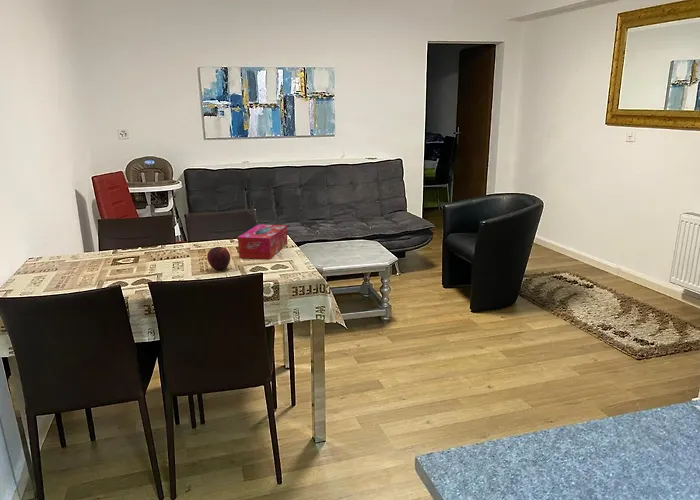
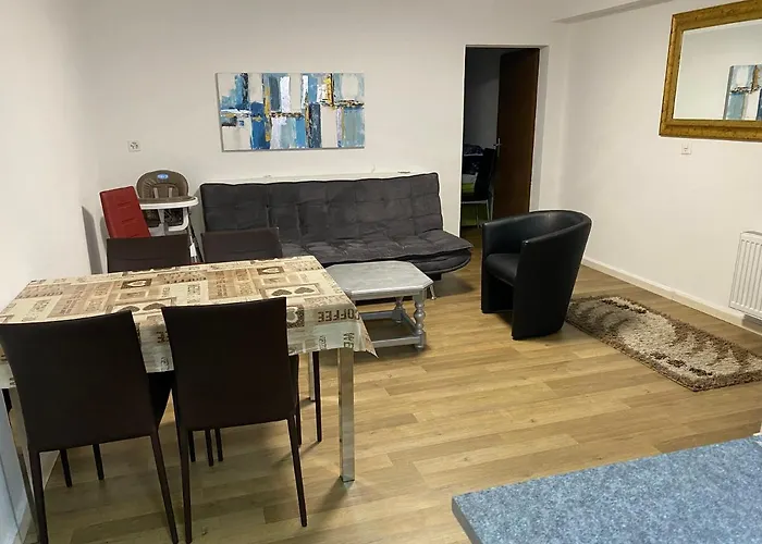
- fruit (218, 258)
- tissue box (264, 240)
